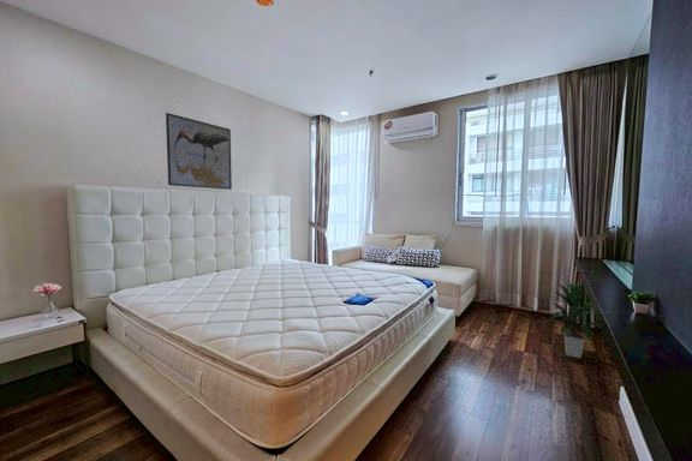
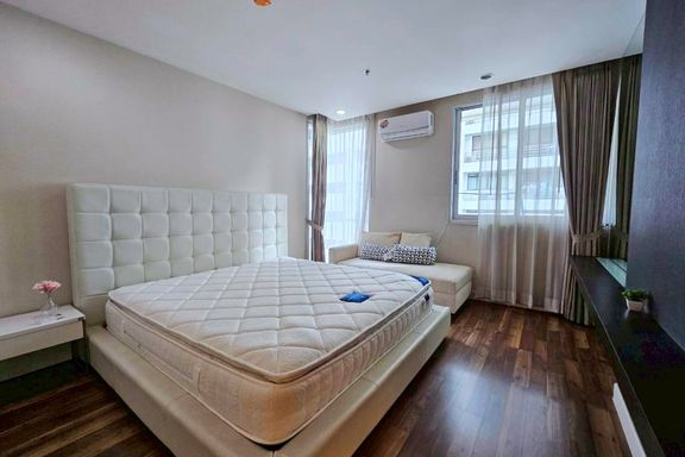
- indoor plant (572, 317)
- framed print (202, 155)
